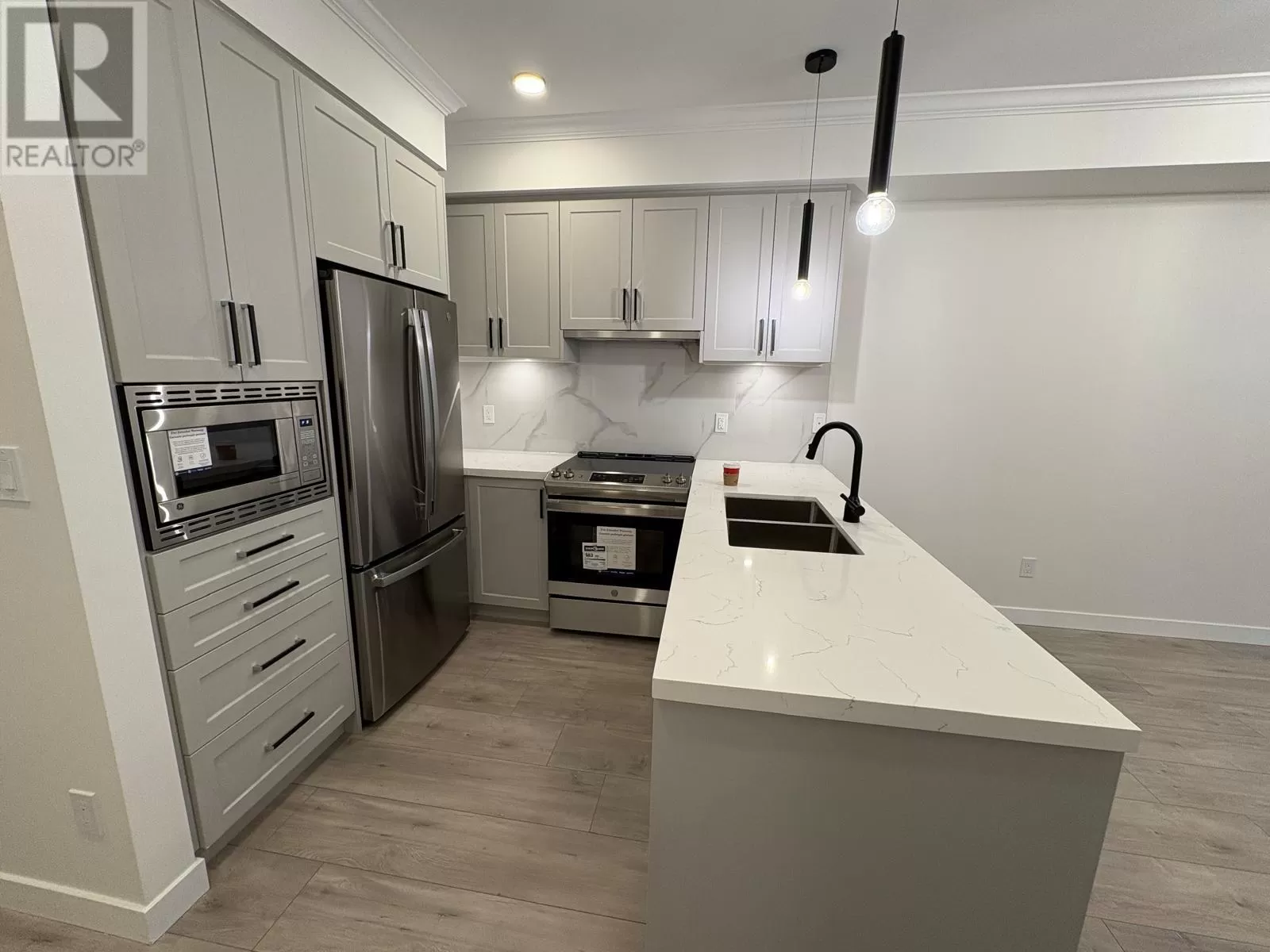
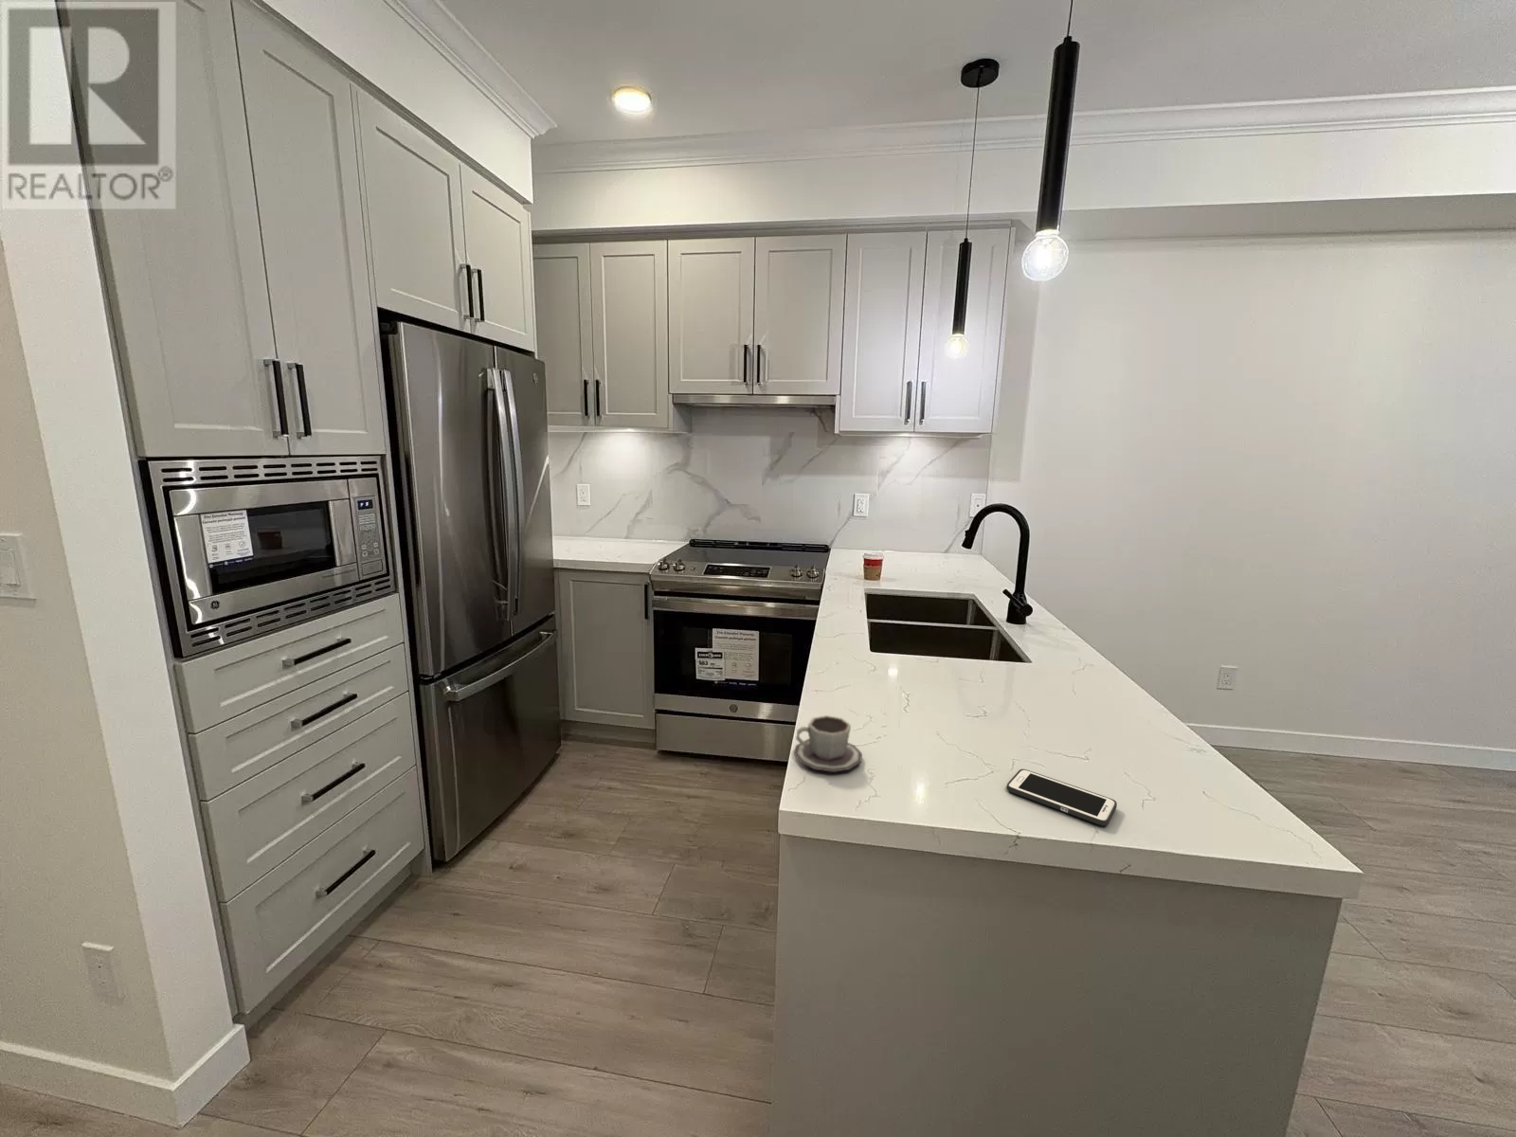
+ cup (828, 740)
+ cell phone (1060, 795)
